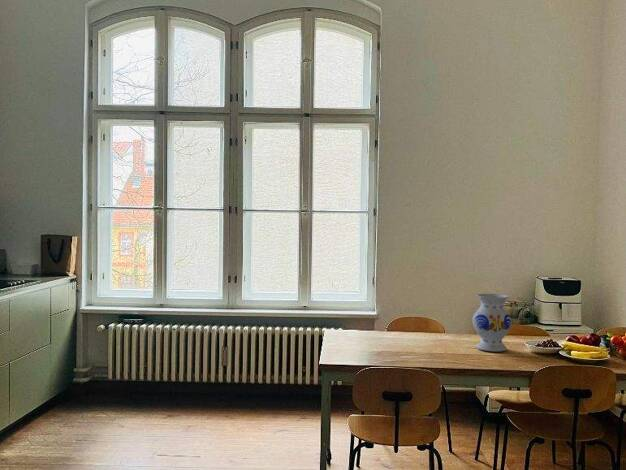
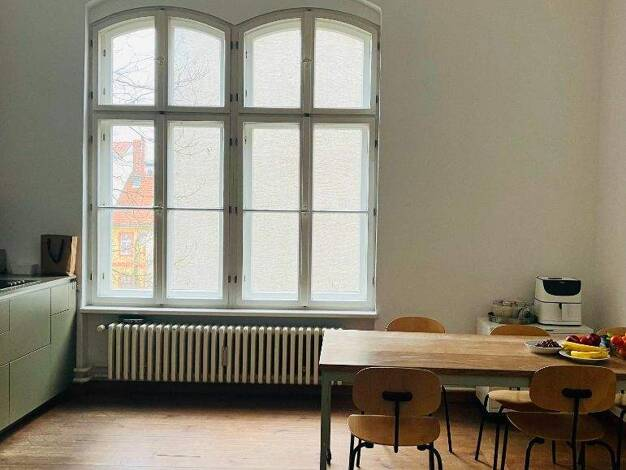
- vase (491, 322)
